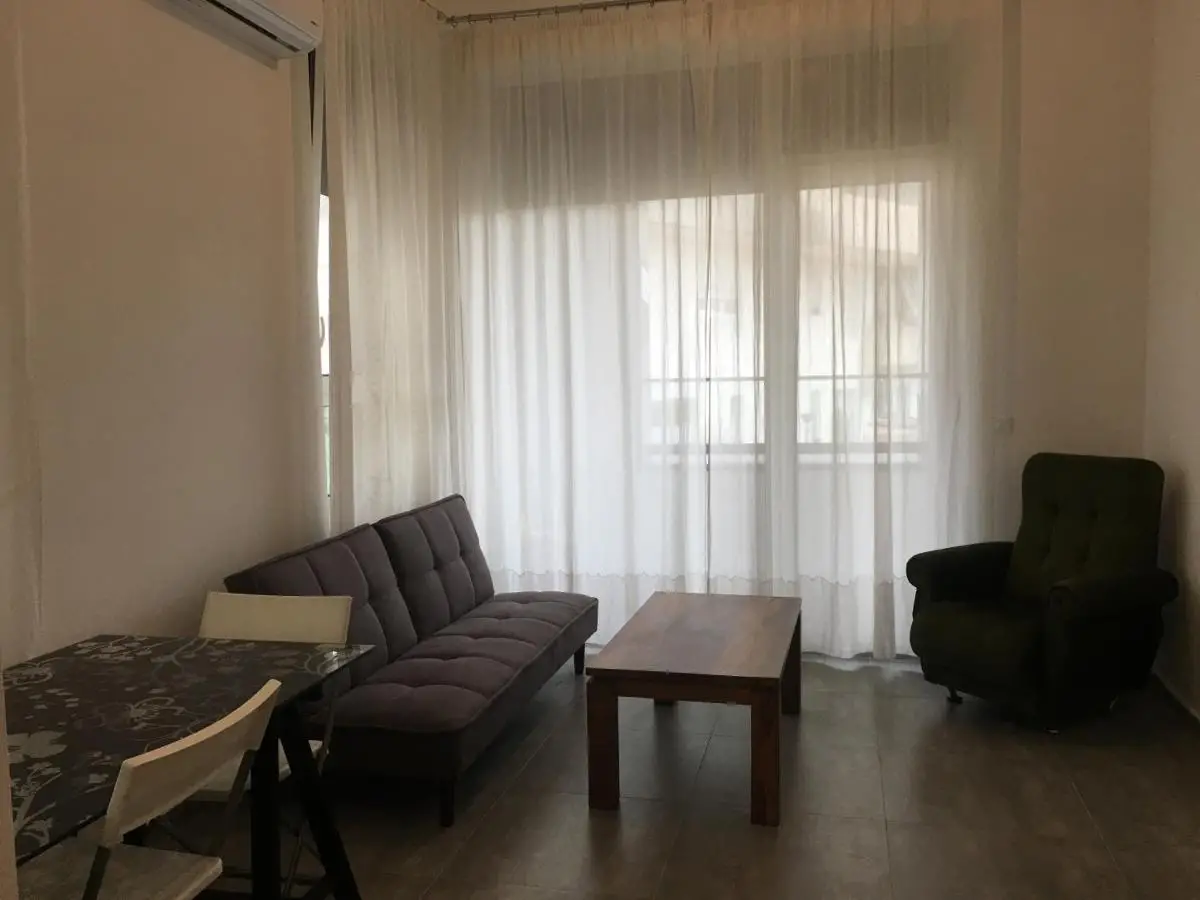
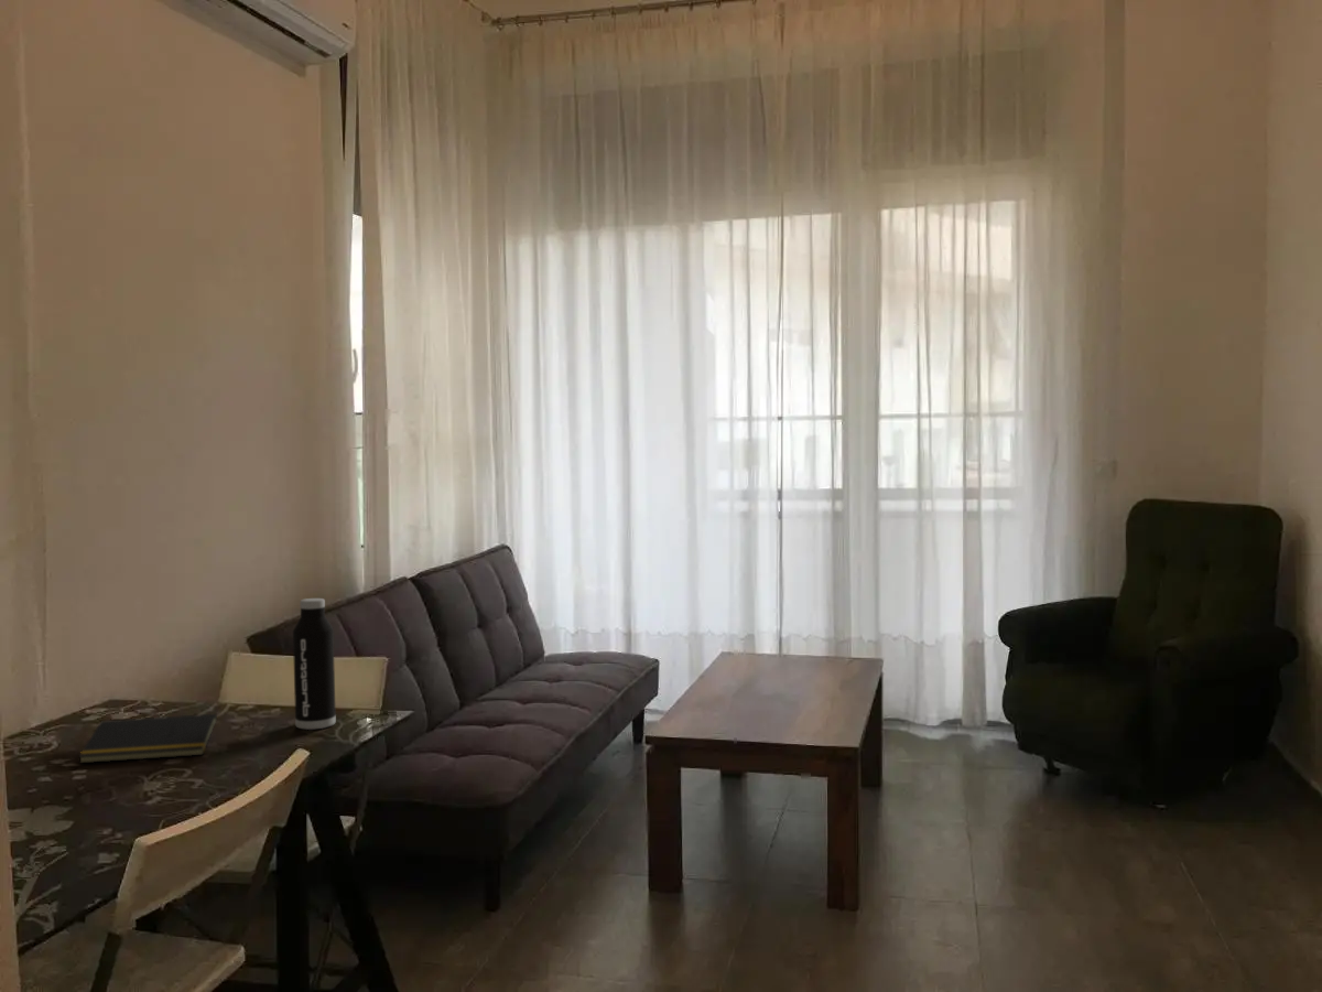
+ notepad (151, 736)
+ water bottle (314, 661)
